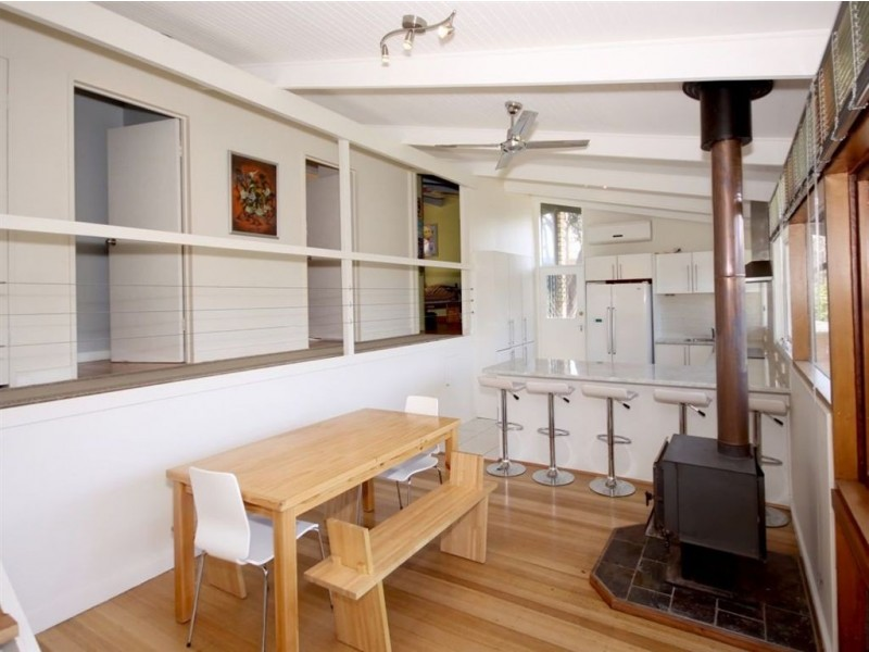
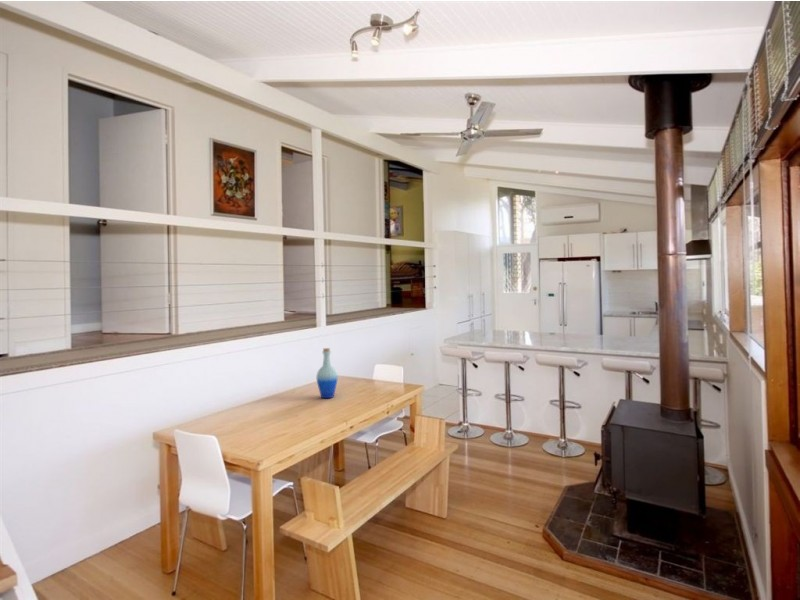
+ bottle (327, 372)
